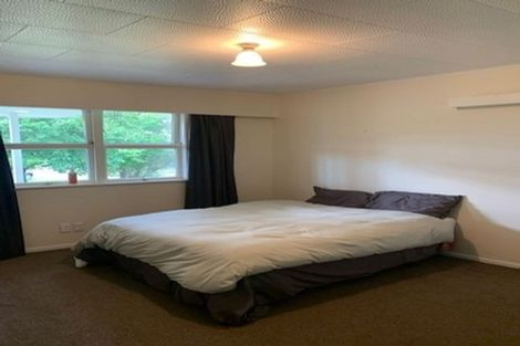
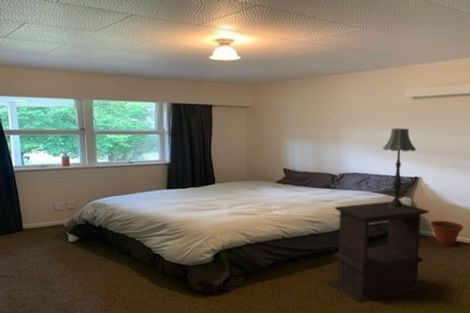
+ side table (378, 247)
+ plant pot (446, 234)
+ table lamp (398, 167)
